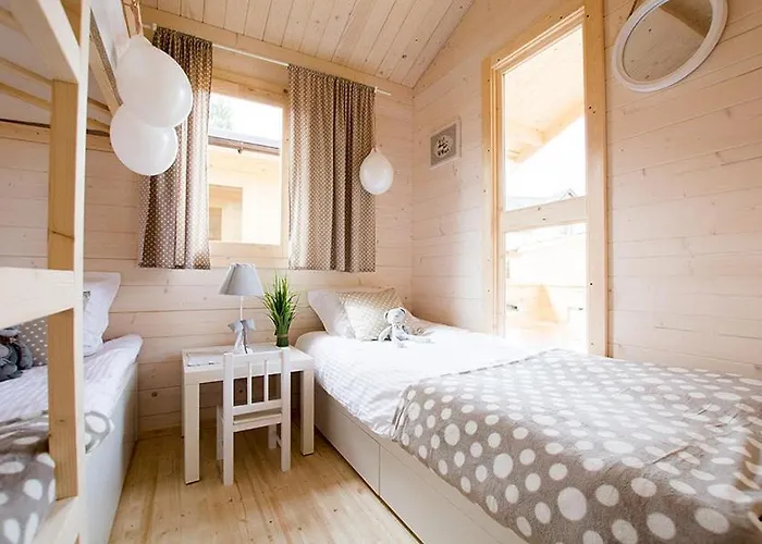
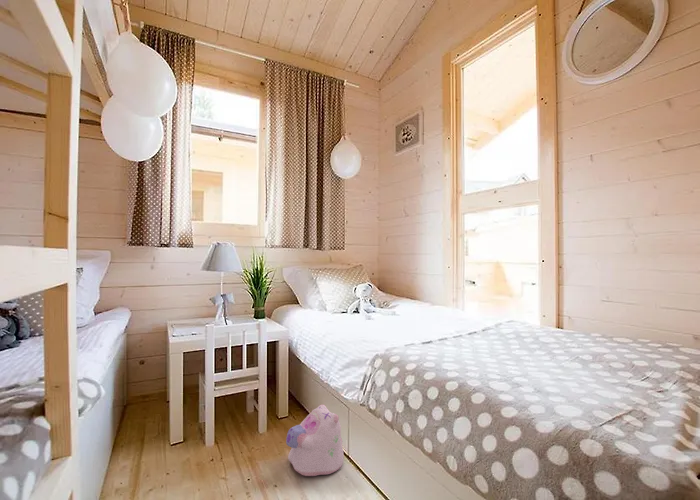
+ plush toy (315, 436)
